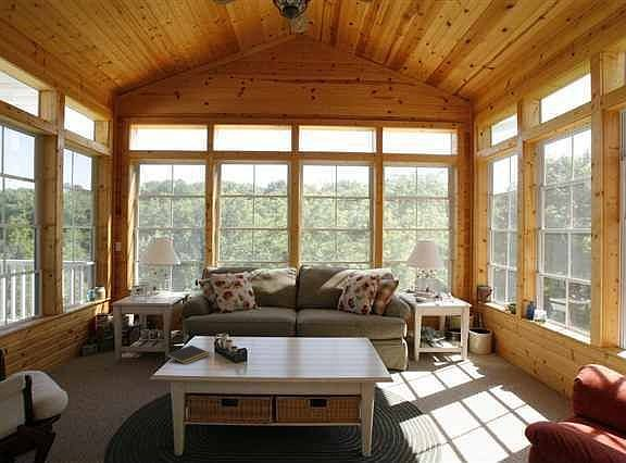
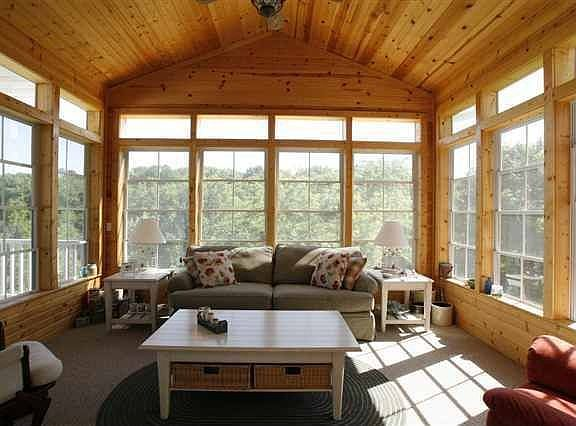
- notepad (188, 353)
